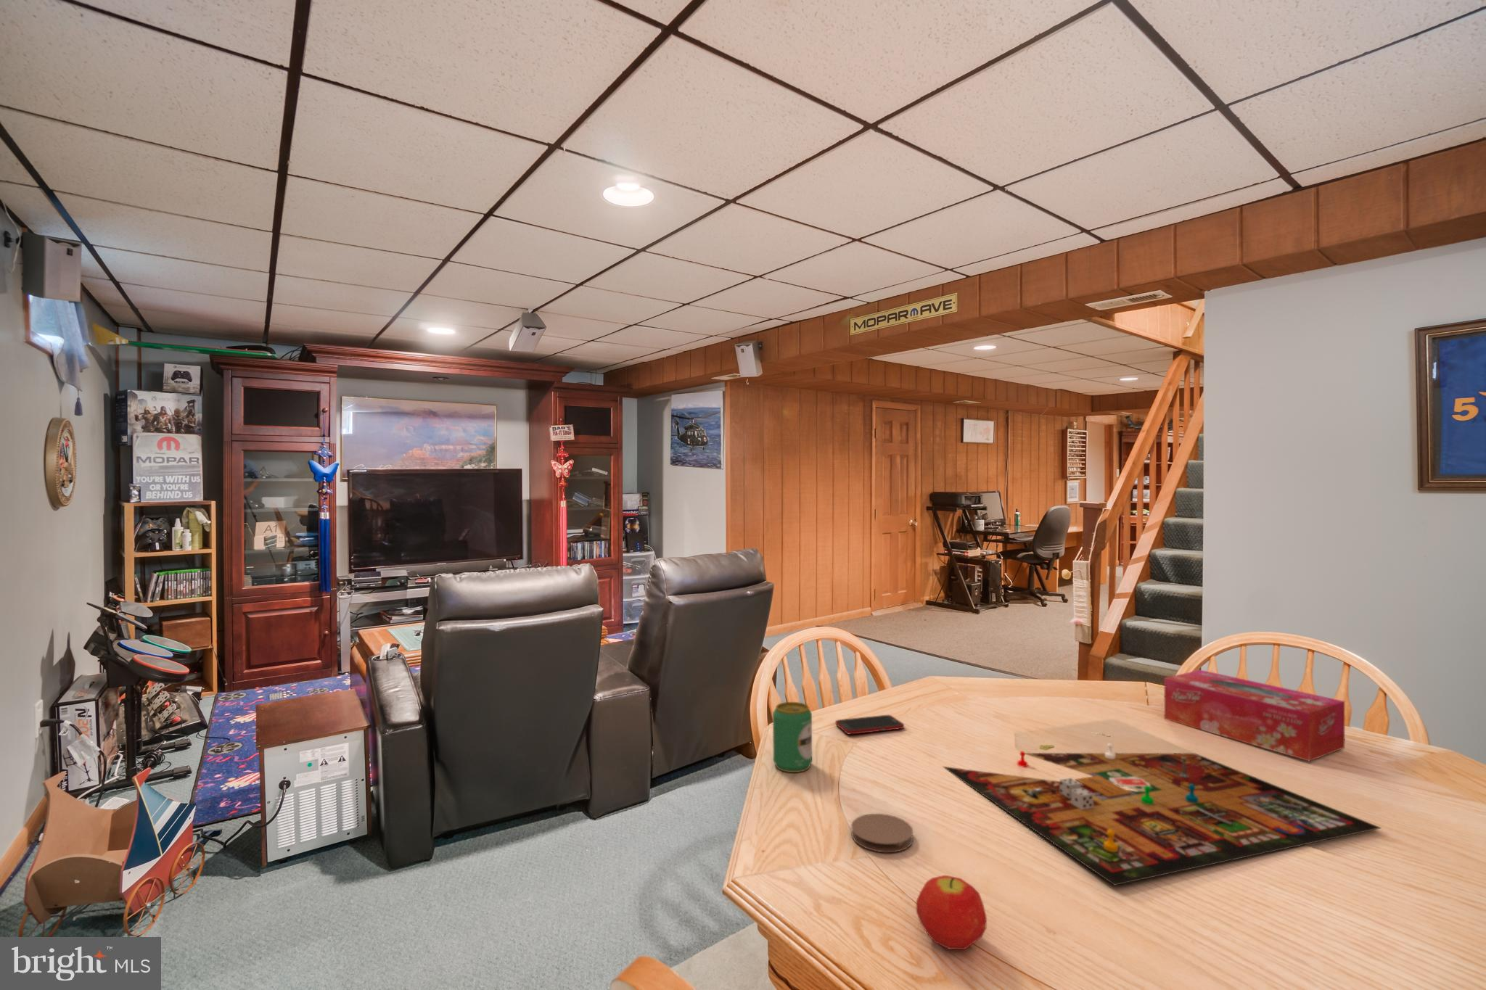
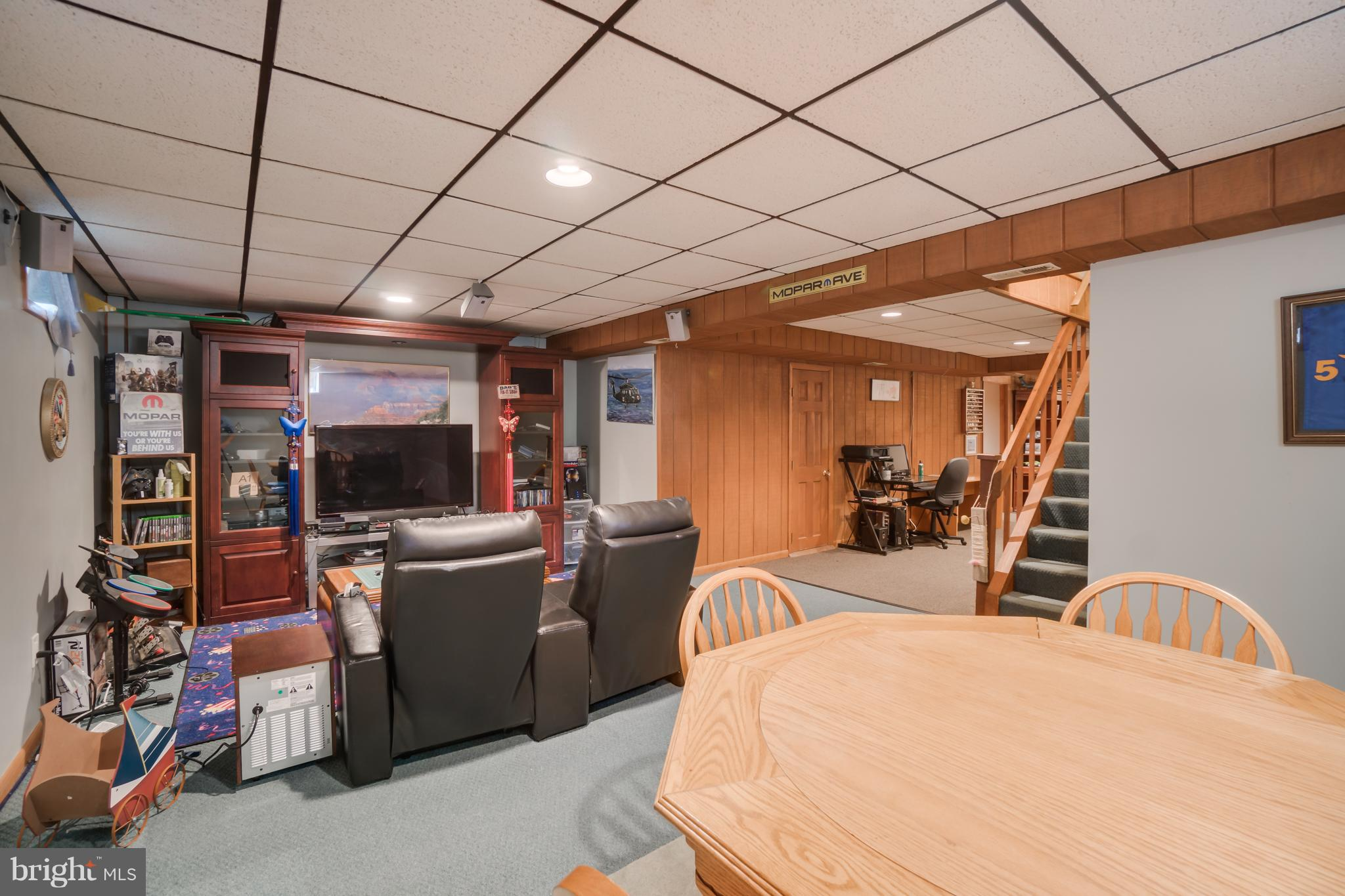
- gameboard (1115, 772)
- beverage can (792, 736)
- fruit (950, 907)
- cell phone (870, 725)
- tissue box (1248, 710)
- coaster (882, 832)
